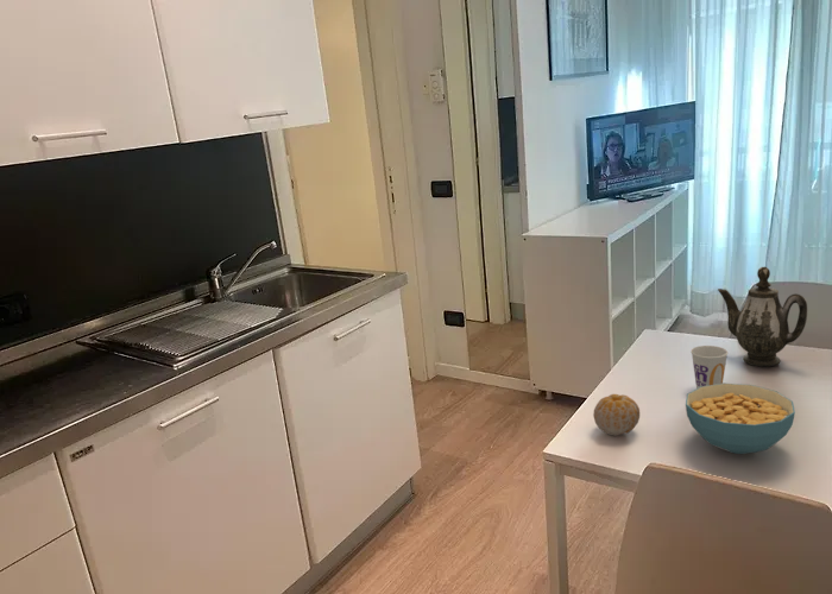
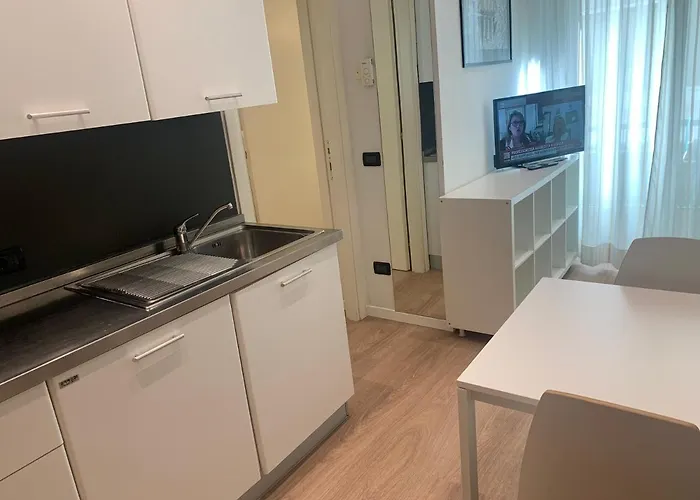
- teapot (759, 314)
- cup (708, 371)
- fruit (617, 415)
- cereal bowl (737, 424)
